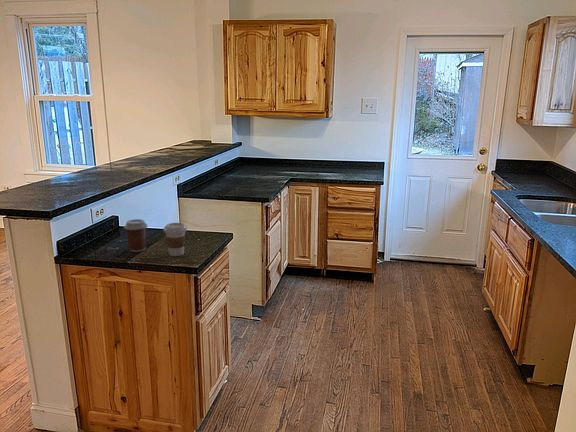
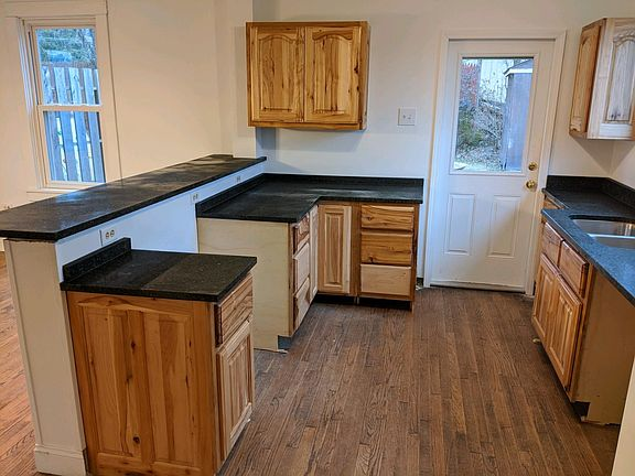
- coffee cup (136, 235)
- coffee cup (175, 239)
